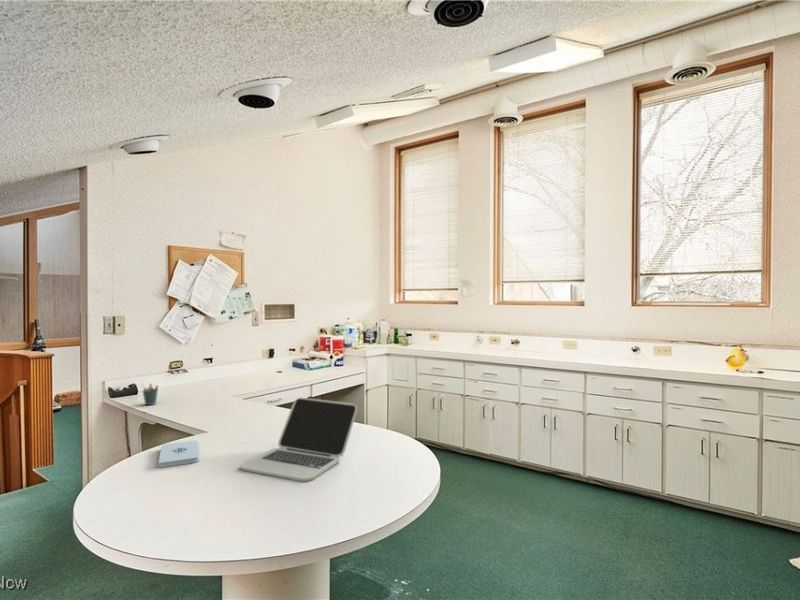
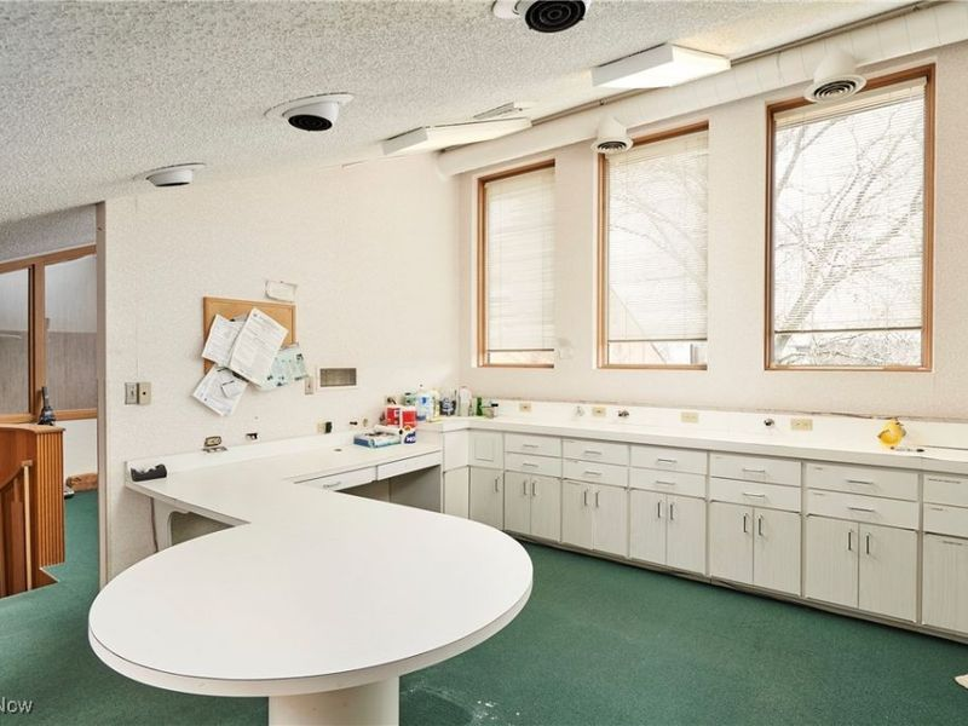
- notepad (179, 452)
- pen holder (150, 393)
- laptop (301, 434)
